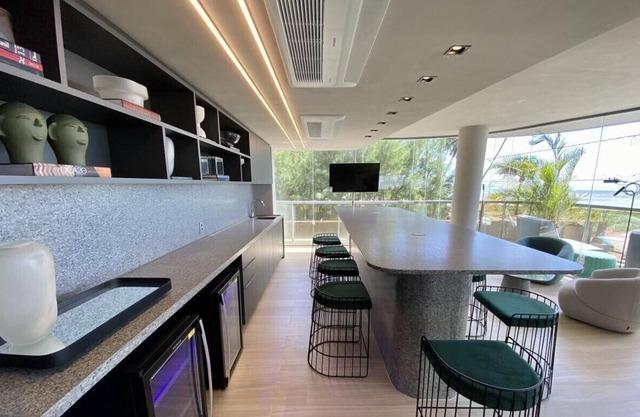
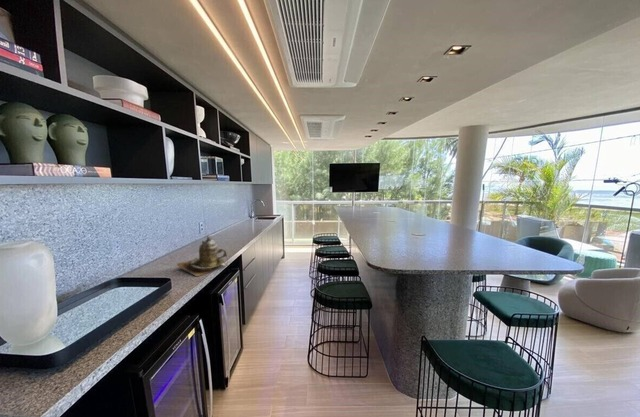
+ teapot (203, 252)
